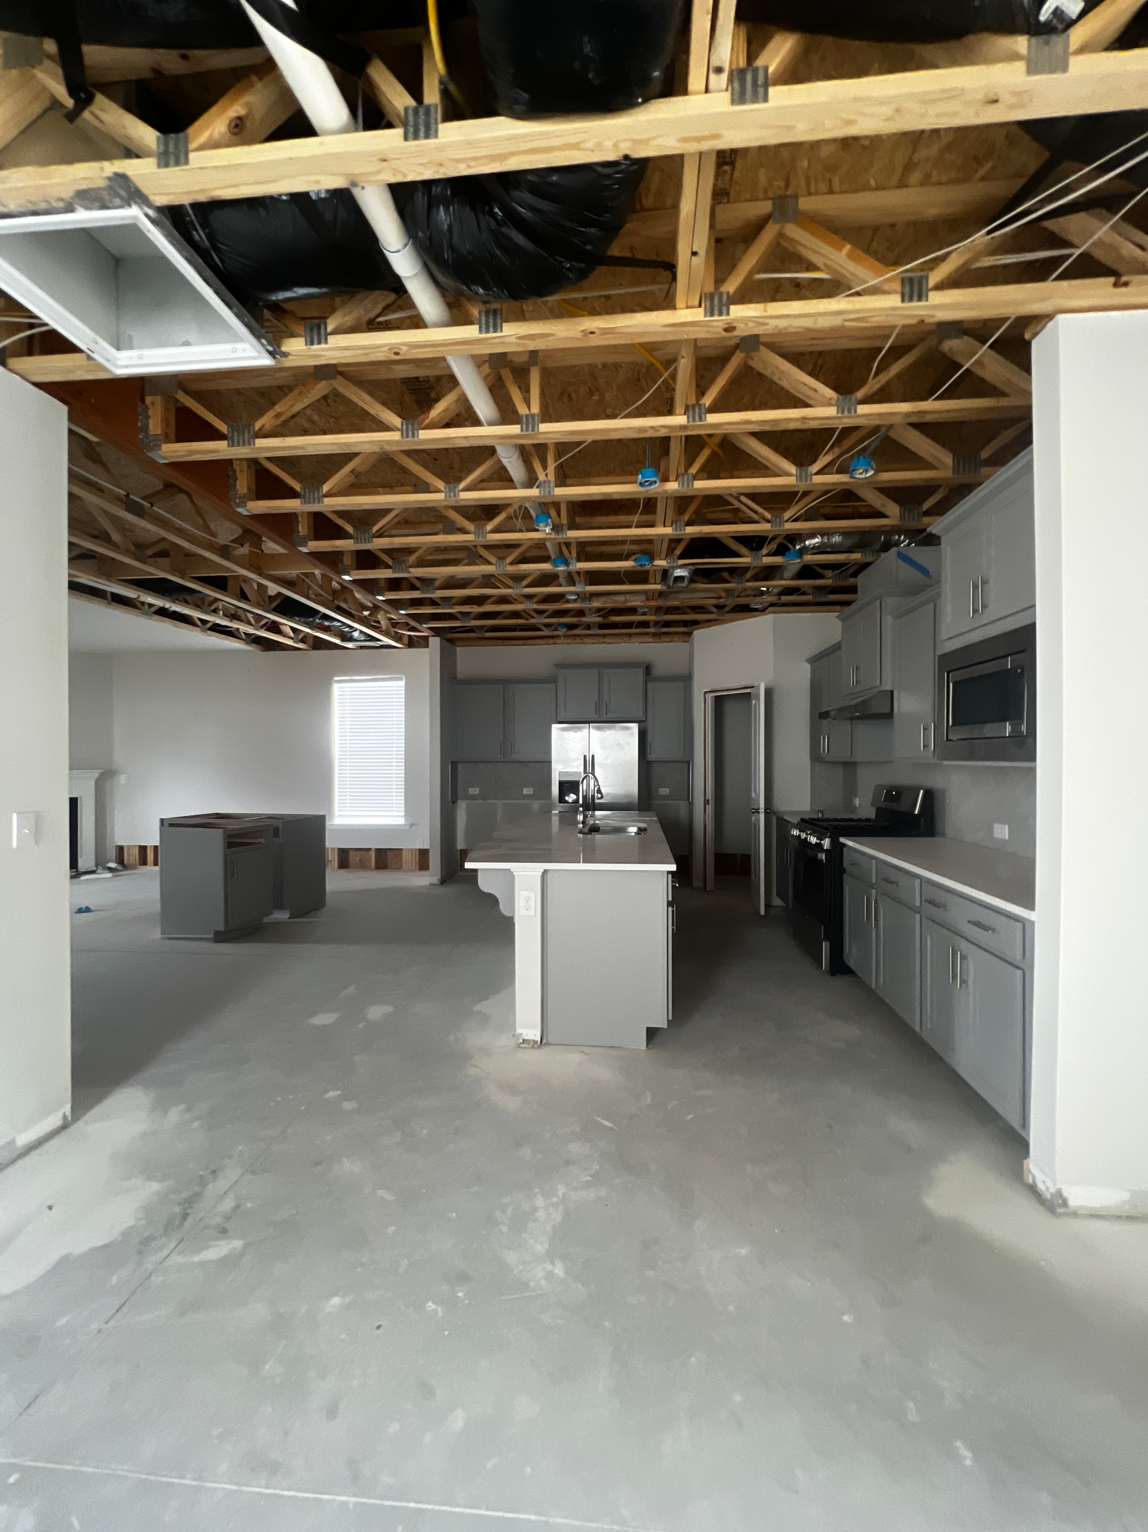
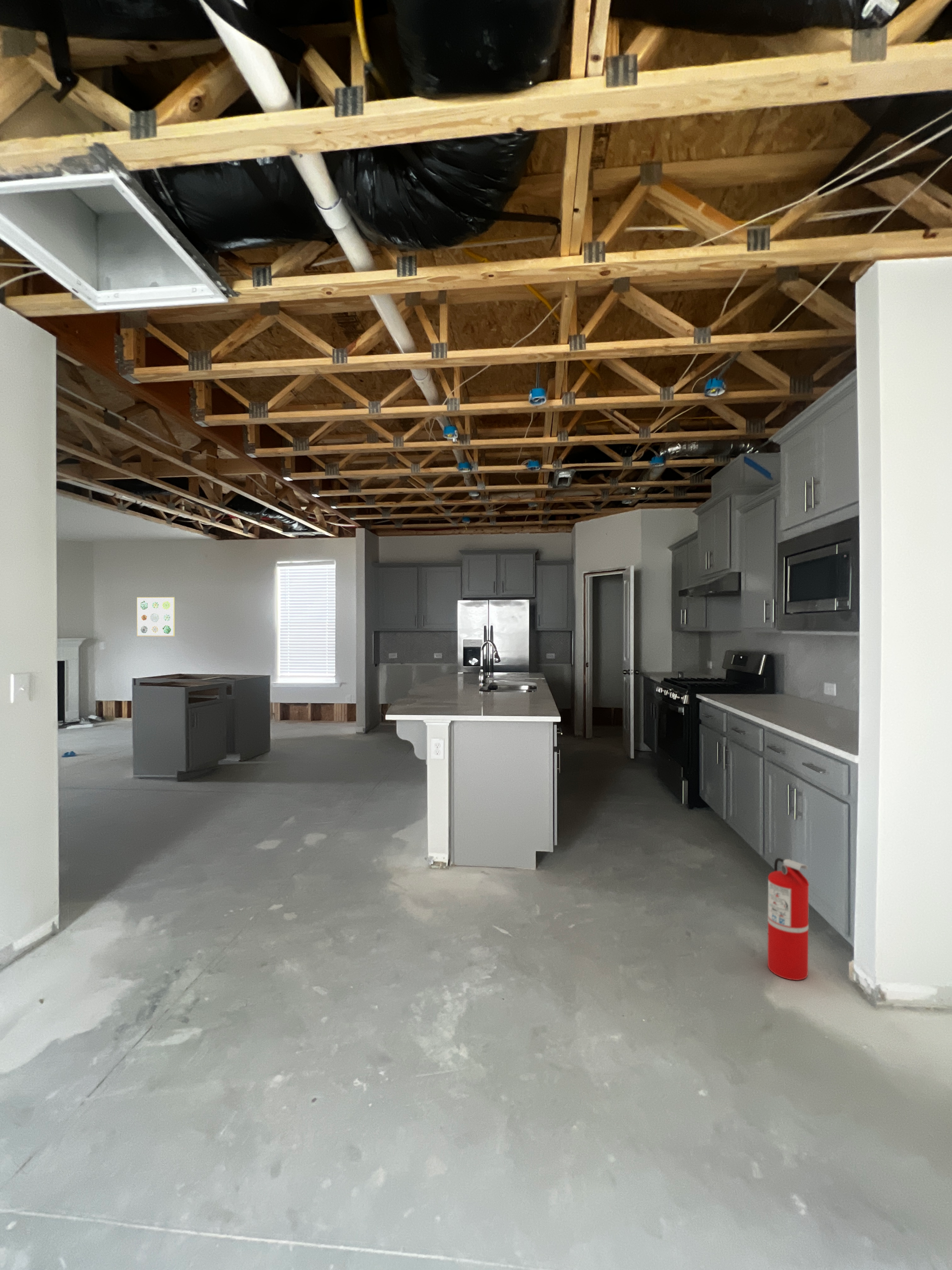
+ wall art (155, 617)
+ fire extinguisher (788, 913)
